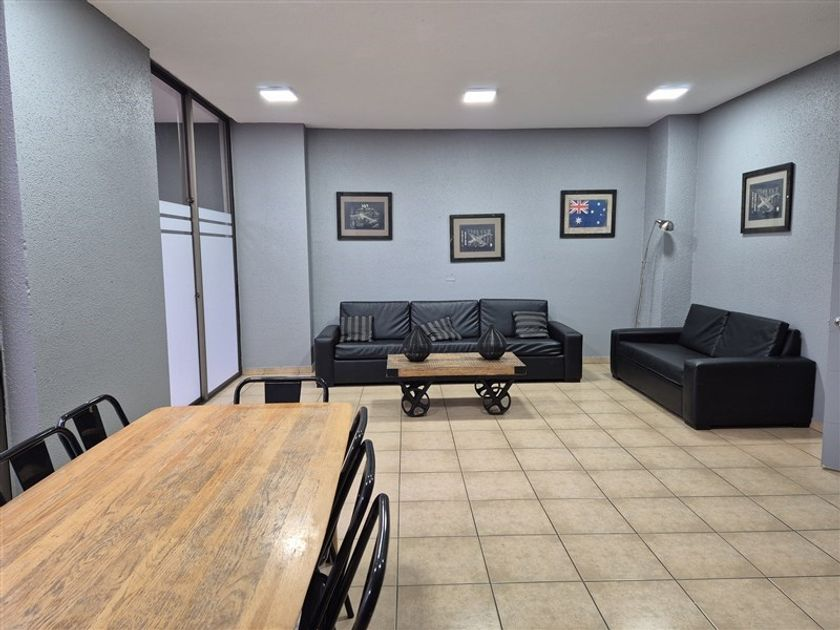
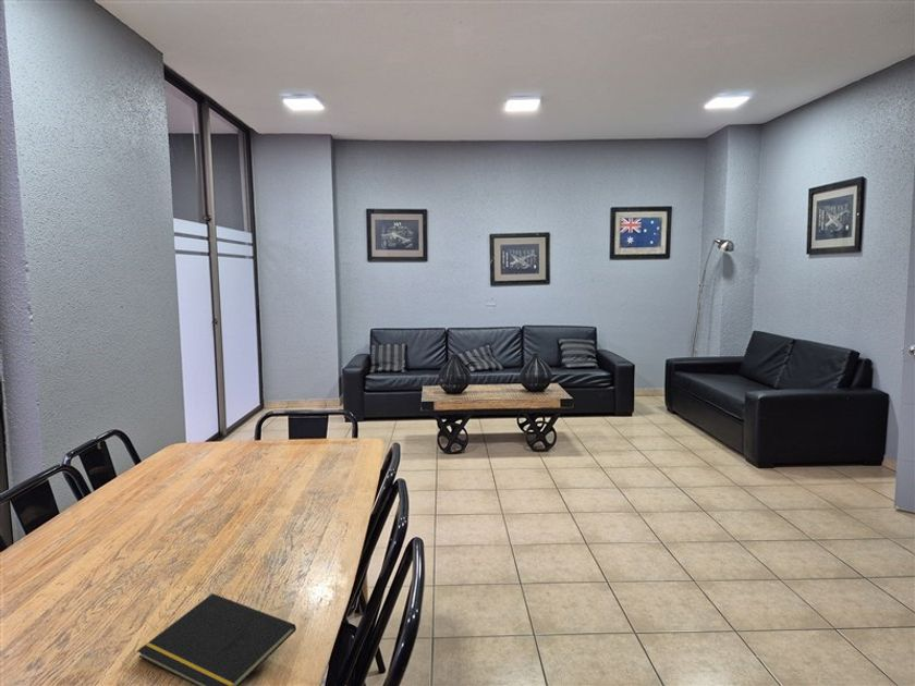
+ notepad (217, 640)
